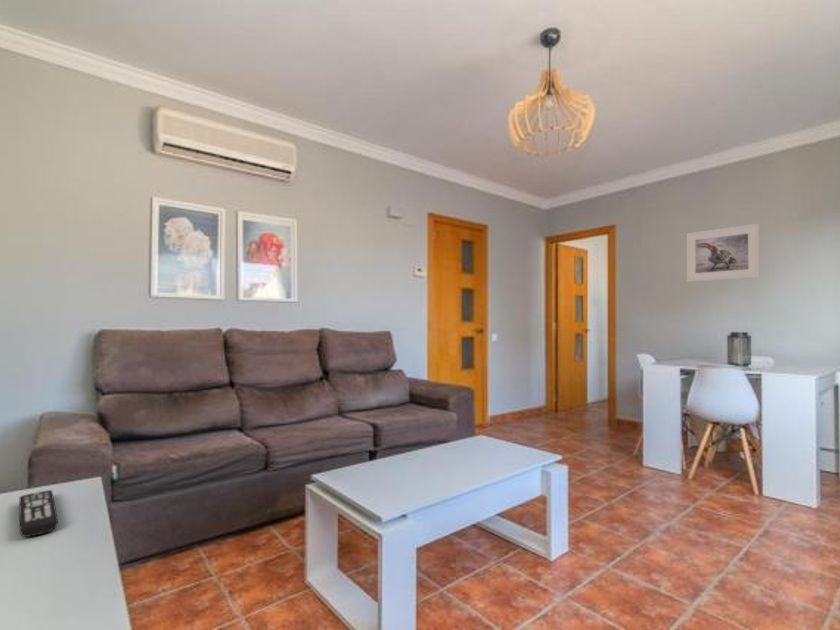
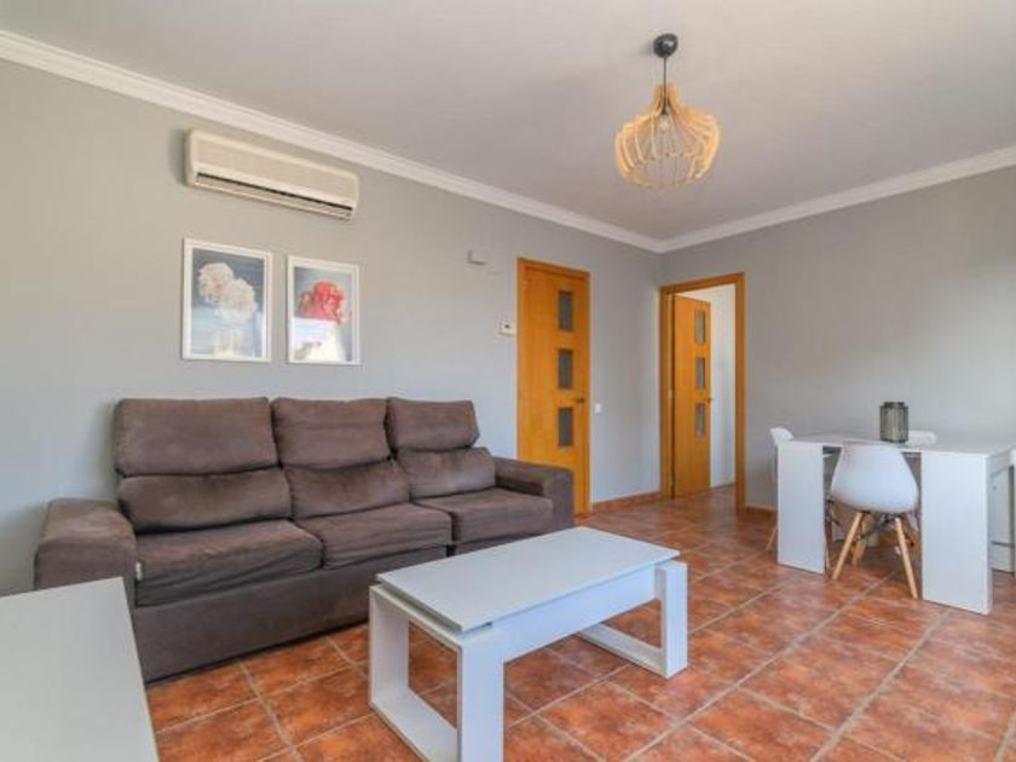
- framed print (721, 254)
- remote control (37, 511)
